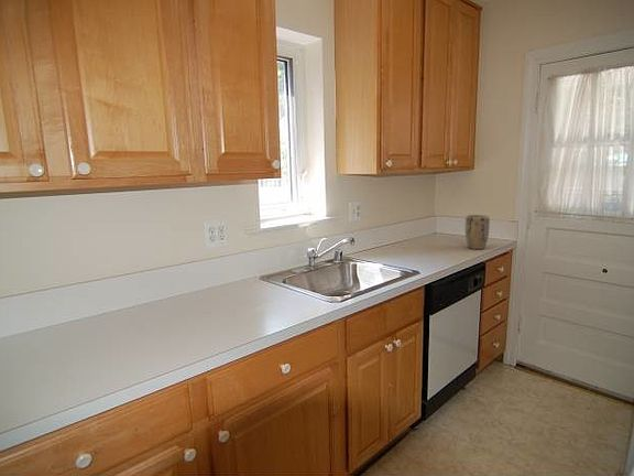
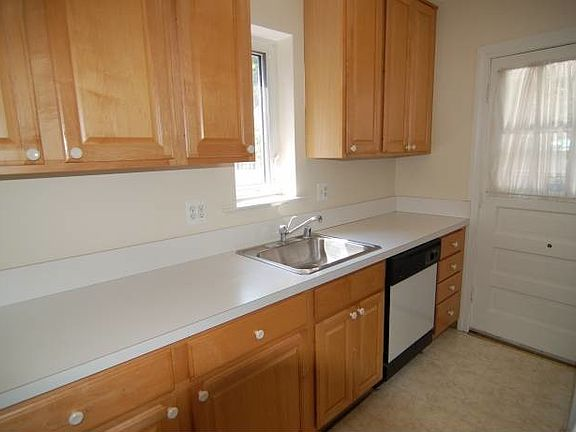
- plant pot (477, 231)
